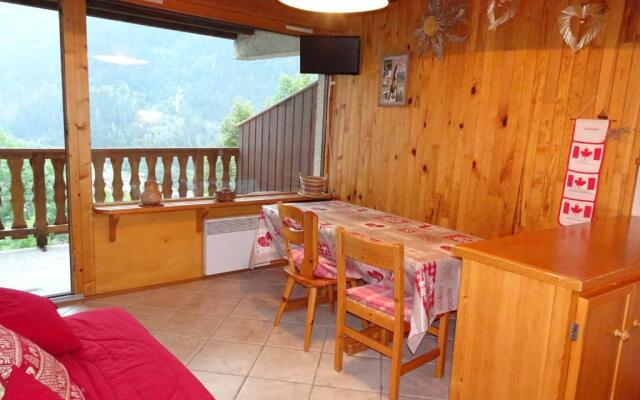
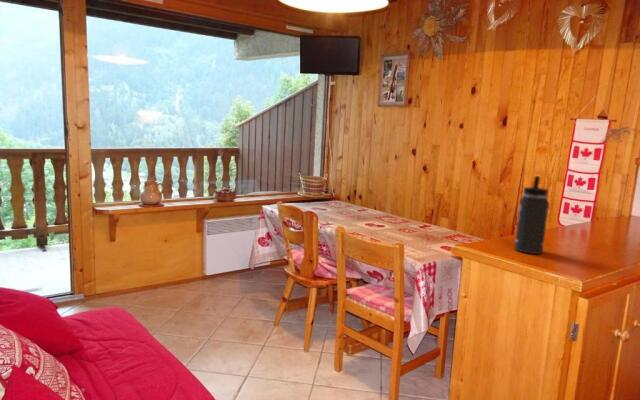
+ thermos bottle (532, 214)
